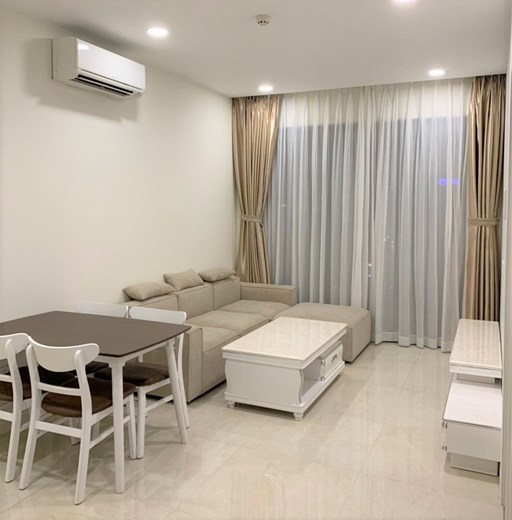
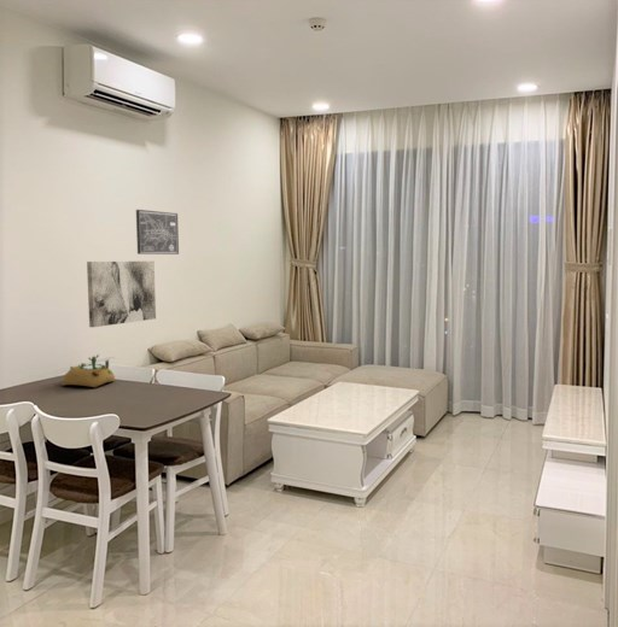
+ wall art (158, 233)
+ succulent planter (87, 368)
+ wall art (123, 292)
